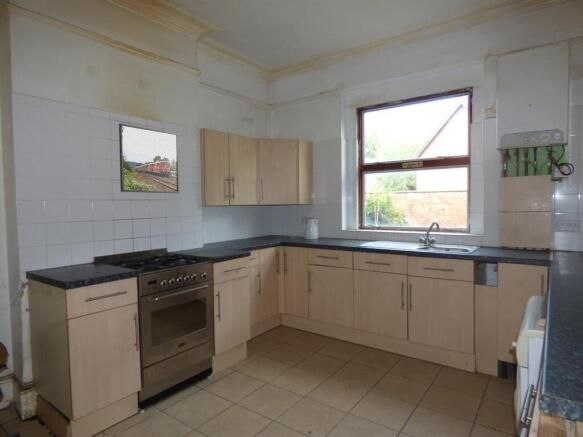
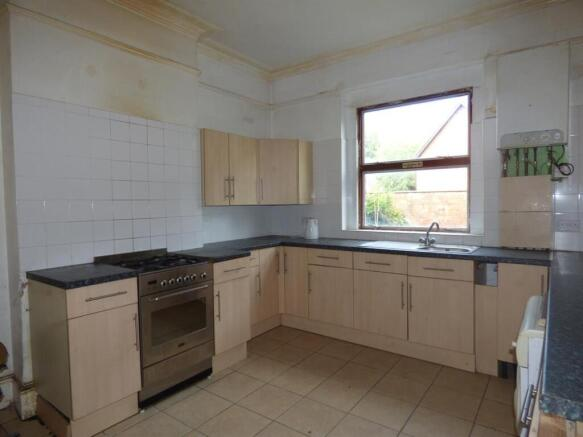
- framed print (151, 160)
